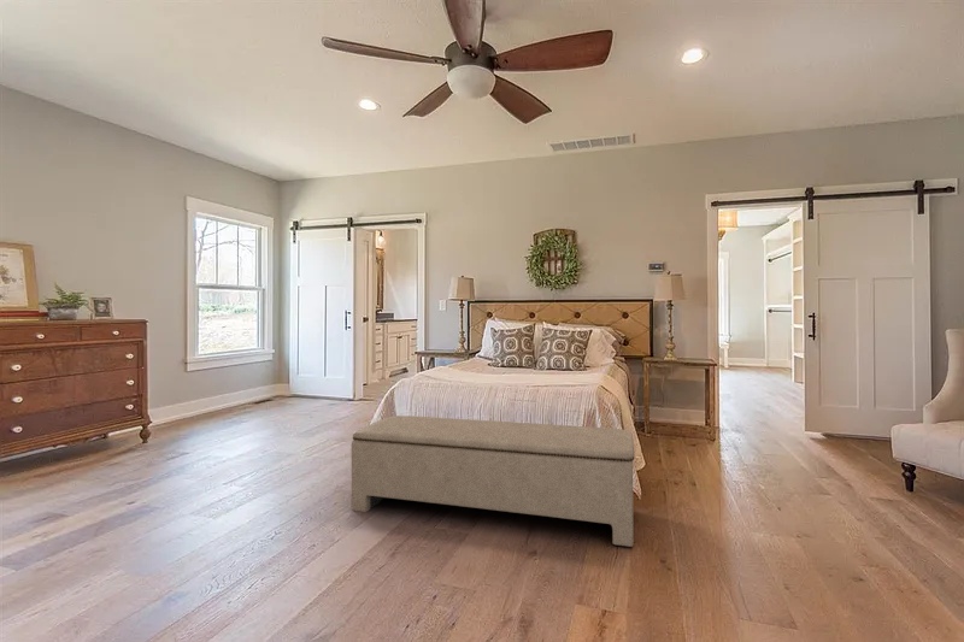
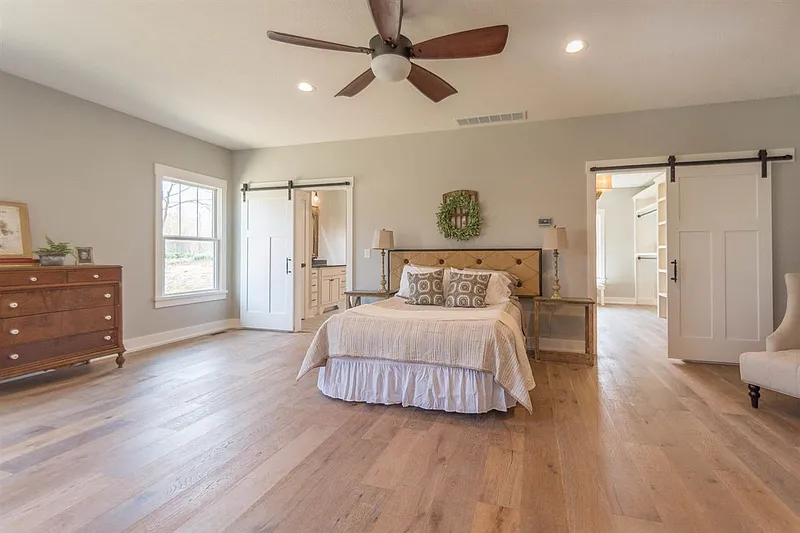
- bench (490, 469)
